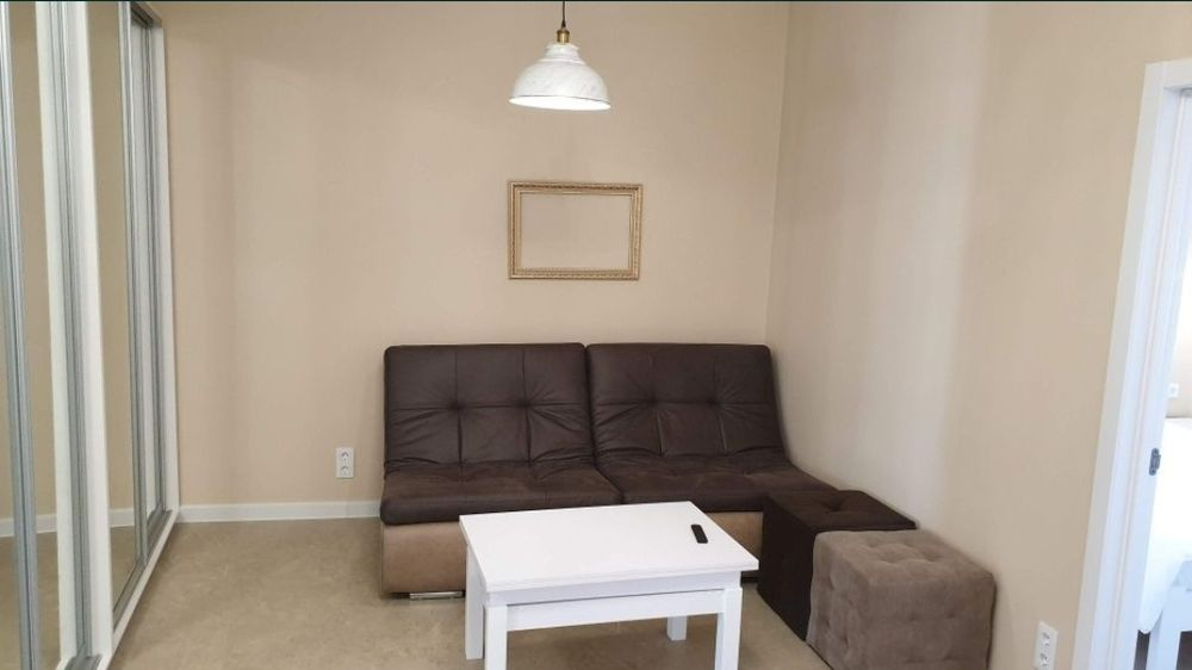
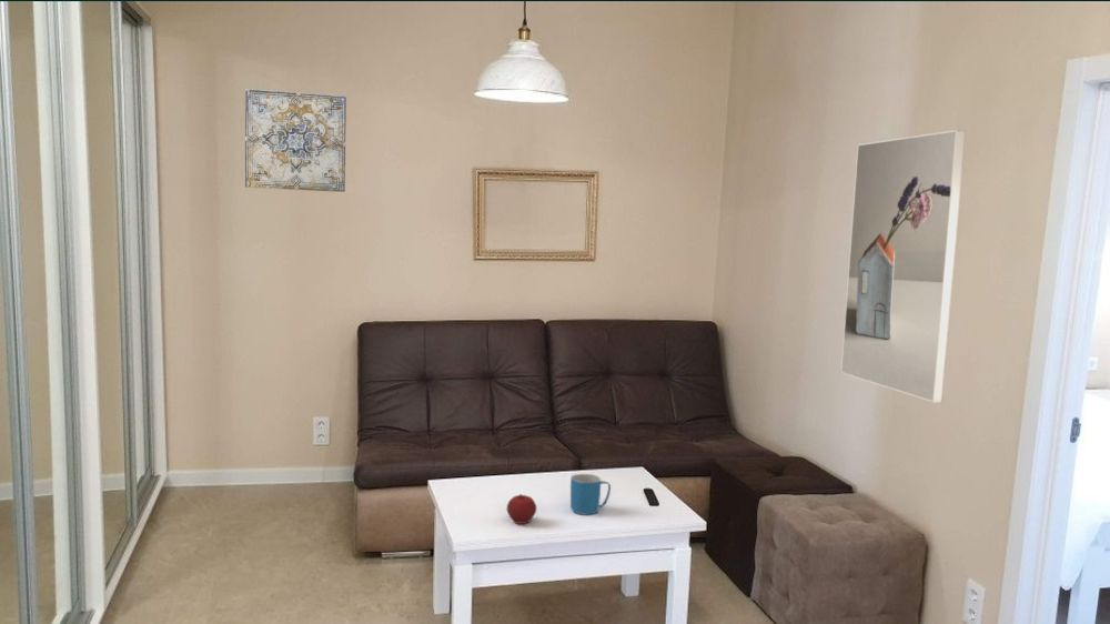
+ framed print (897, 263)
+ mug (591, 493)
+ wall art (295, 141)
+ apple (521, 507)
